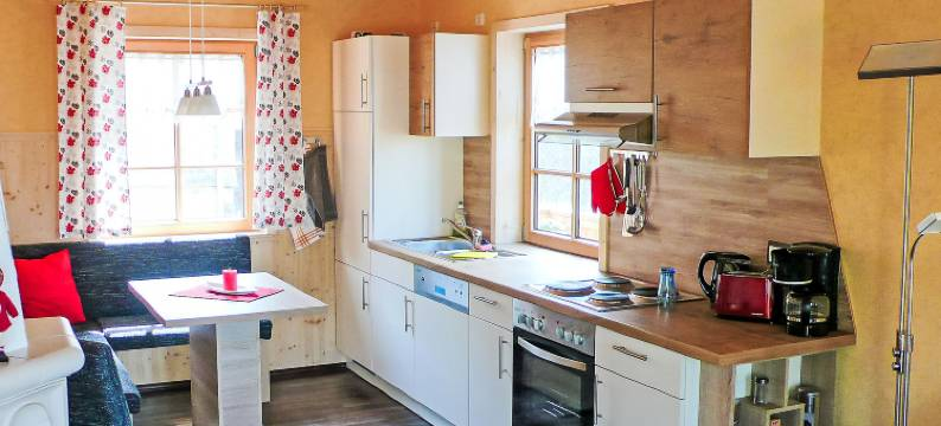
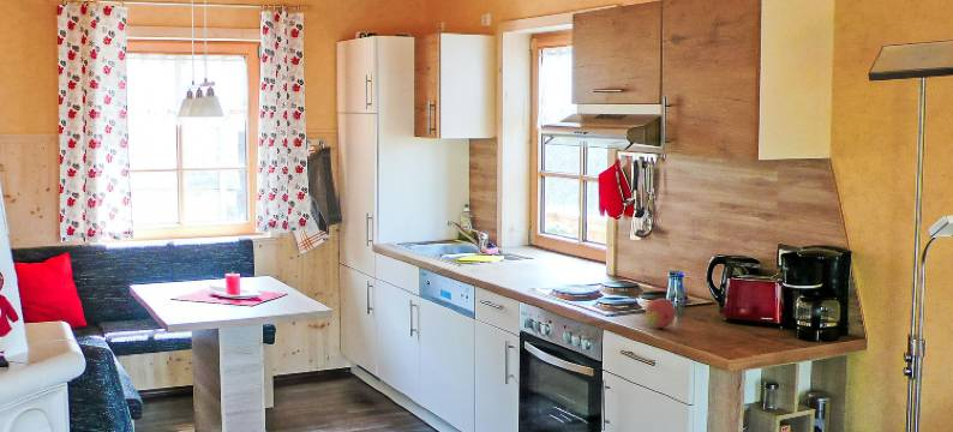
+ fruit (659, 312)
